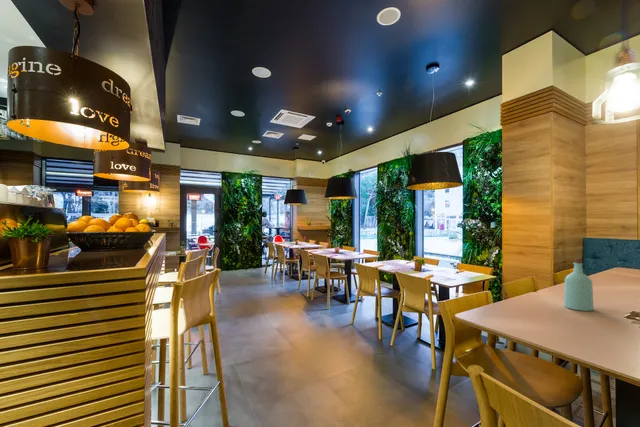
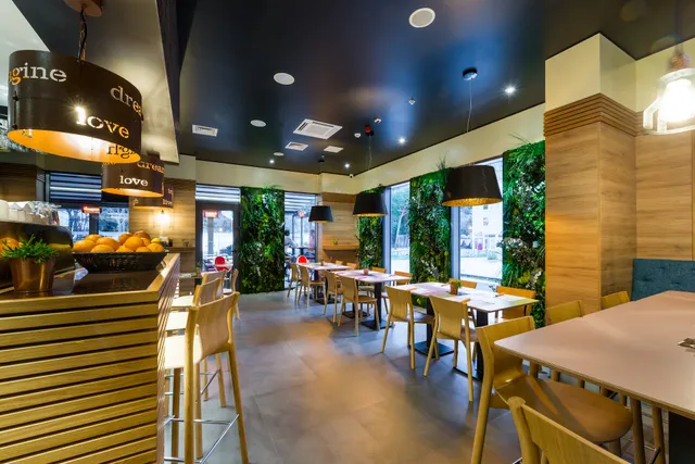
- bottle (578, 283)
